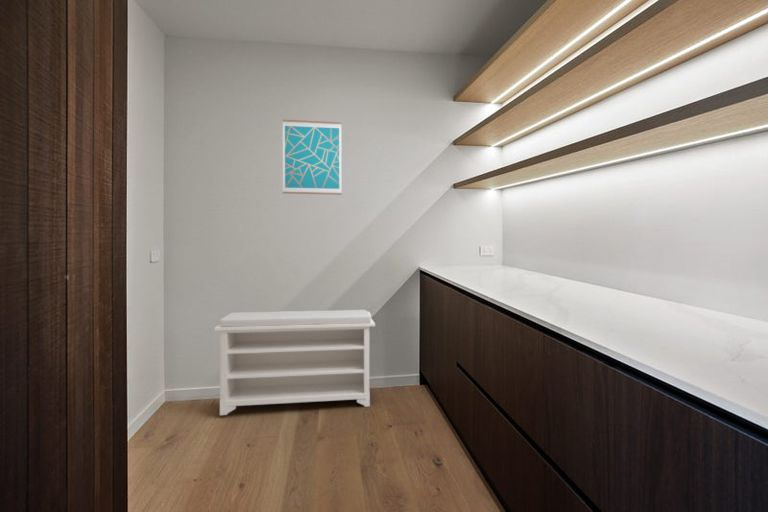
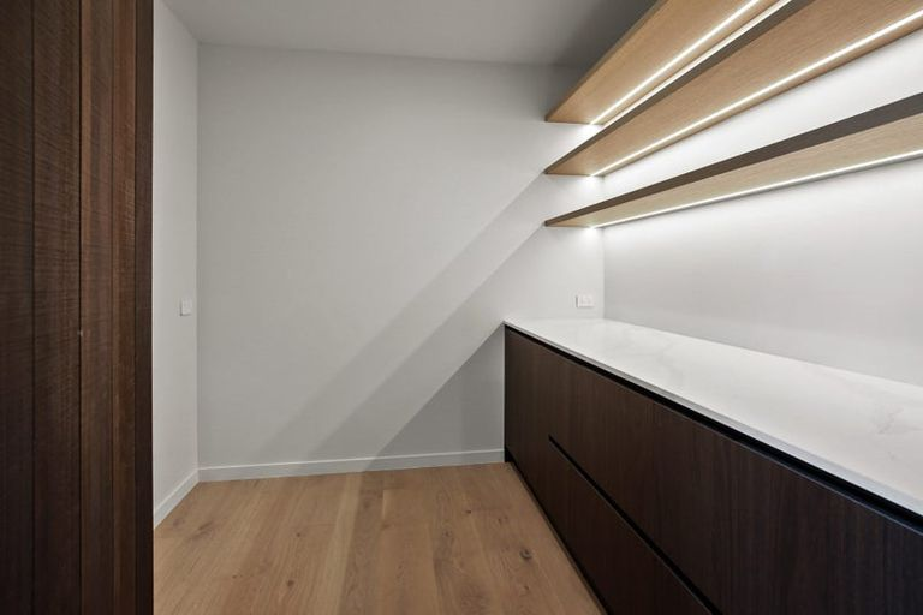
- bench (299, 357)
- wall art (312, 157)
